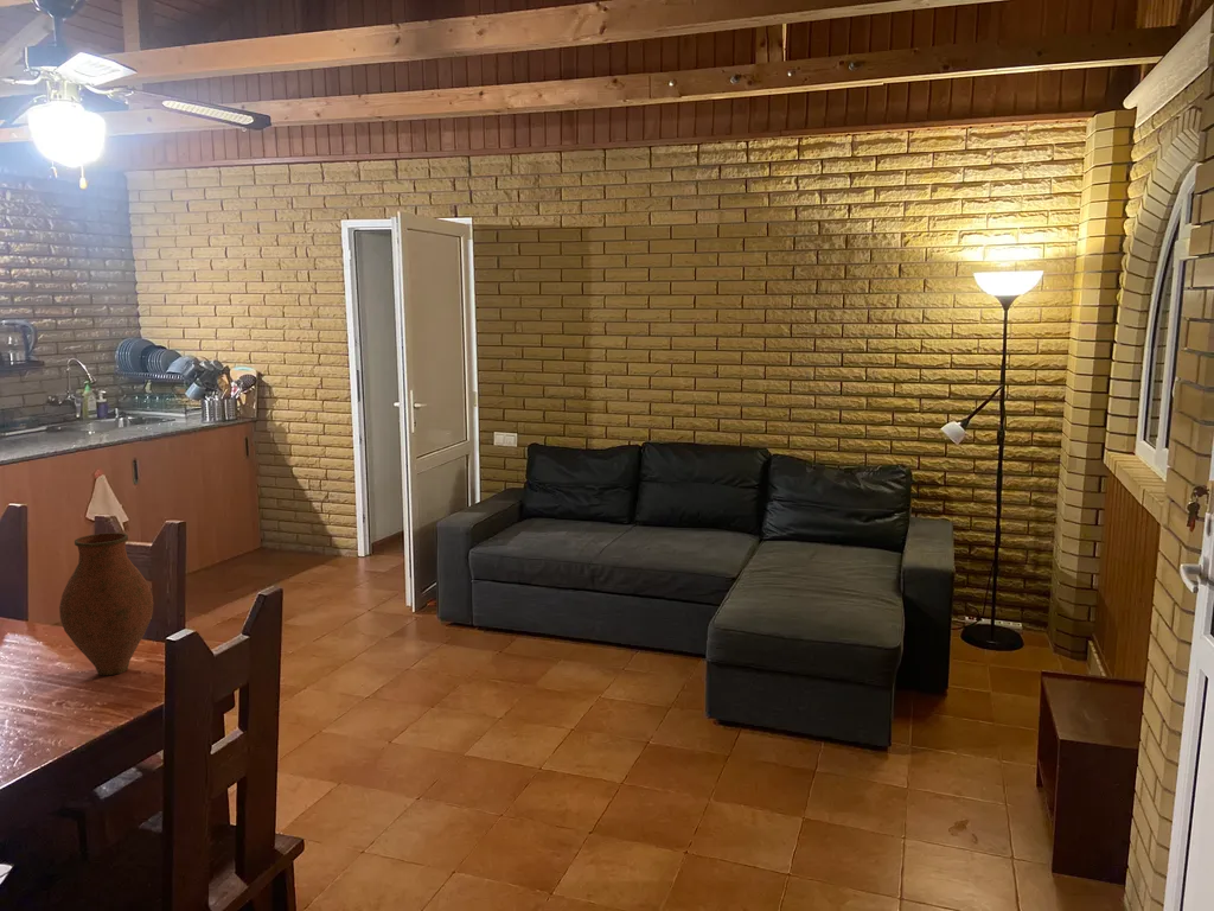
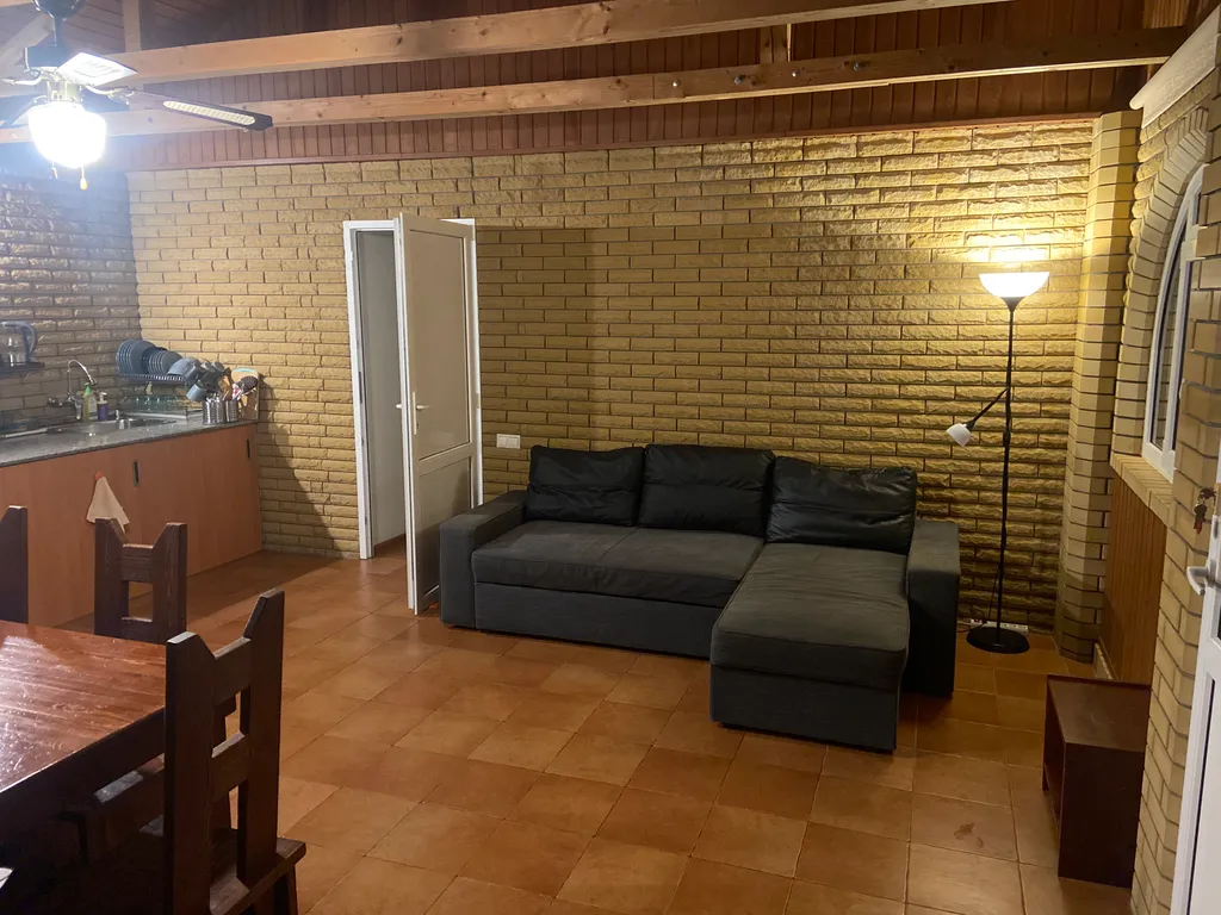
- vase (107, 605)
